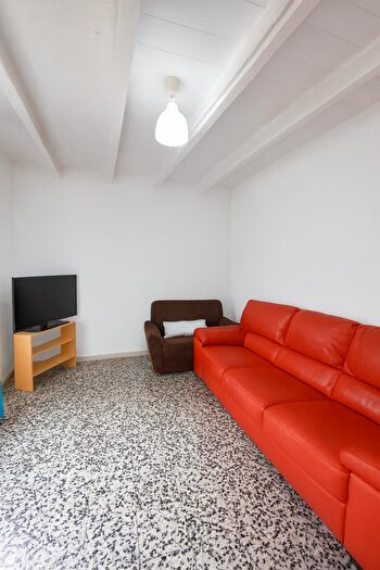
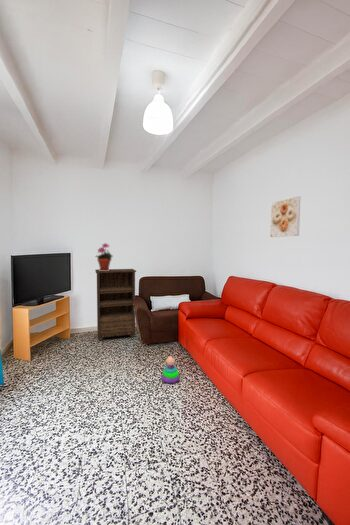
+ potted plant (104, 256)
+ bookshelf (115, 303)
+ stacking toy (170, 367)
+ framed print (284, 218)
